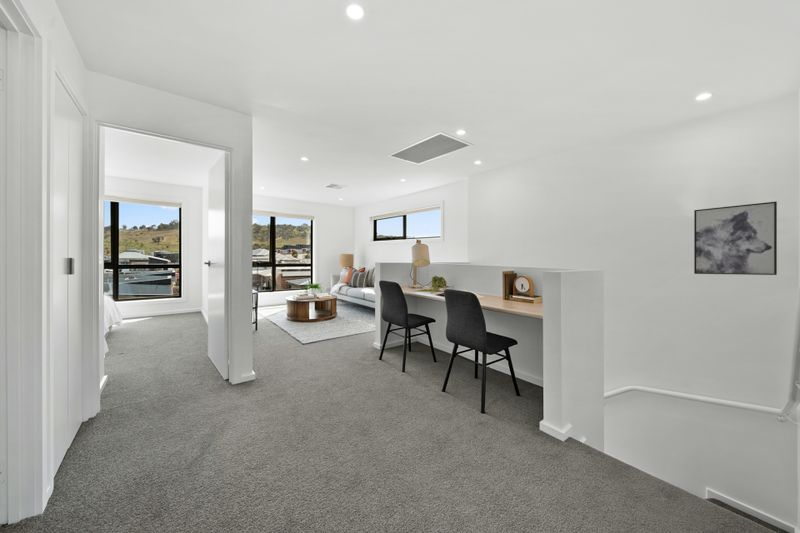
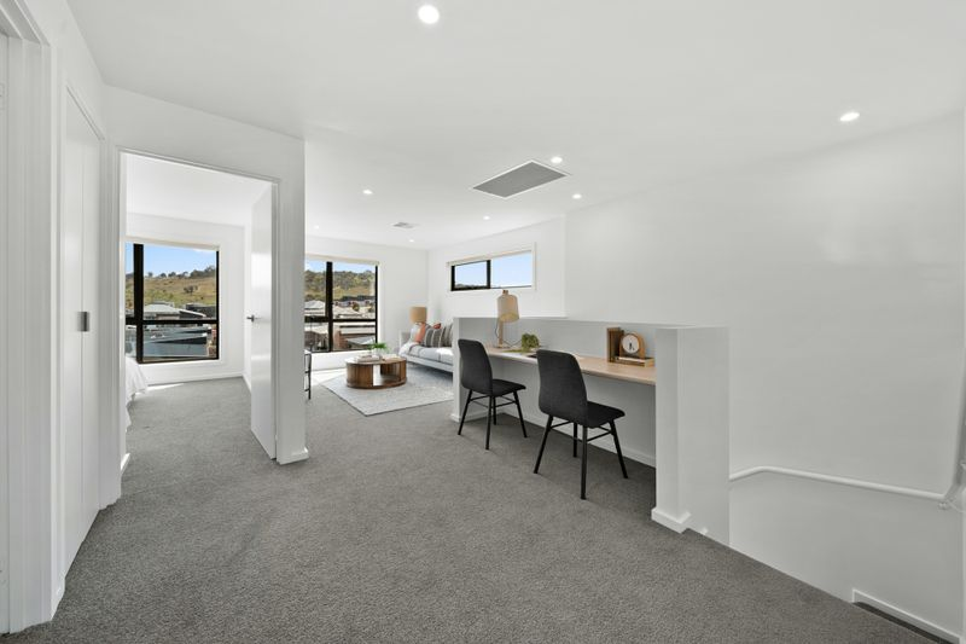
- wall art (732, 240)
